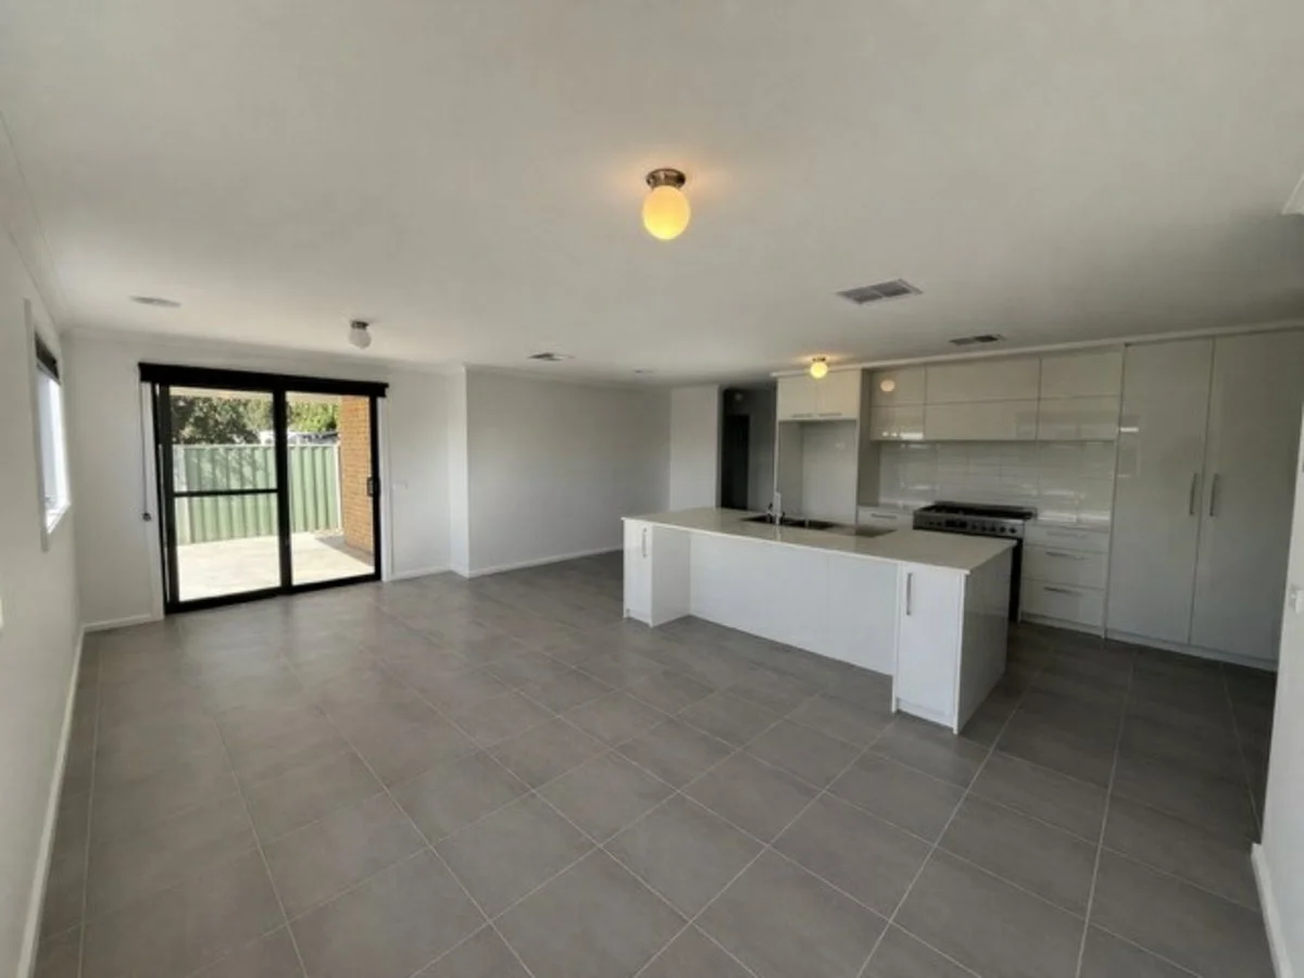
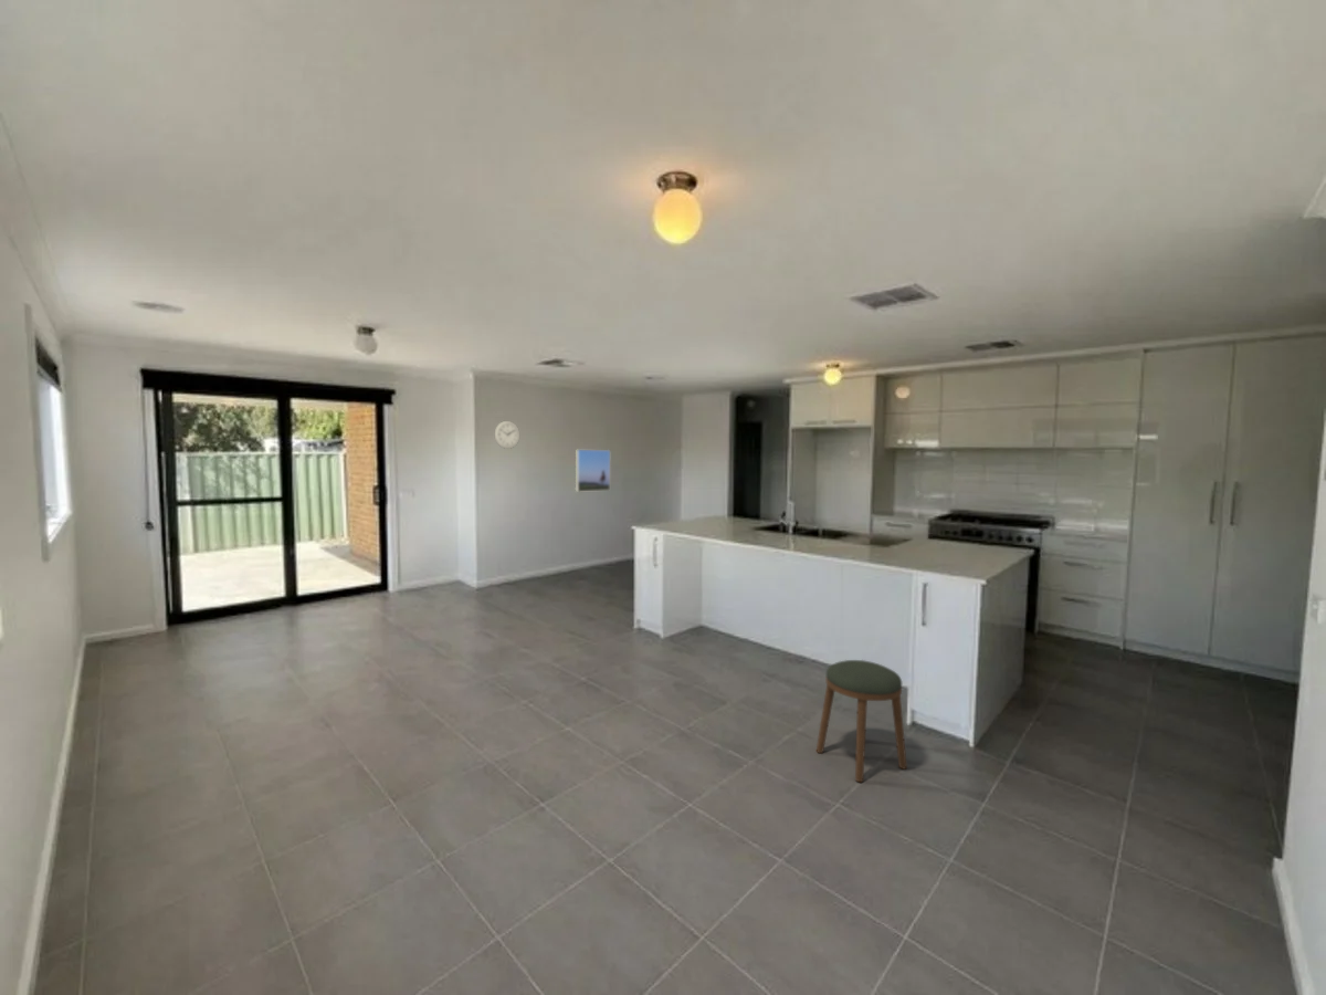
+ wall clock (507, 434)
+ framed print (593, 470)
+ stool (862, 713)
